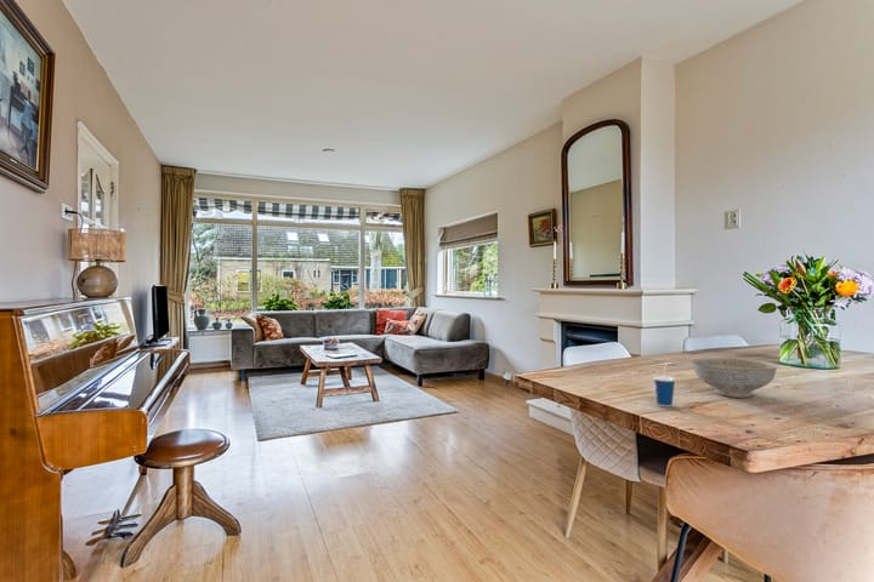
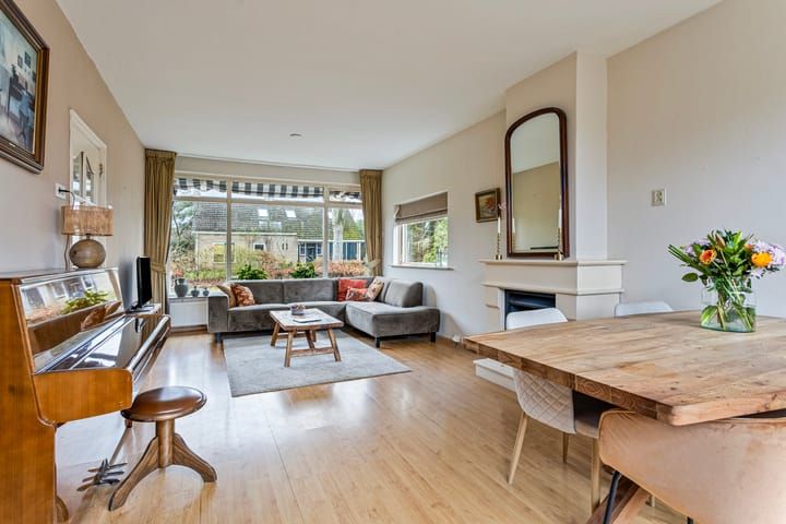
- cup (664, 383)
- decorative bowl (732, 377)
